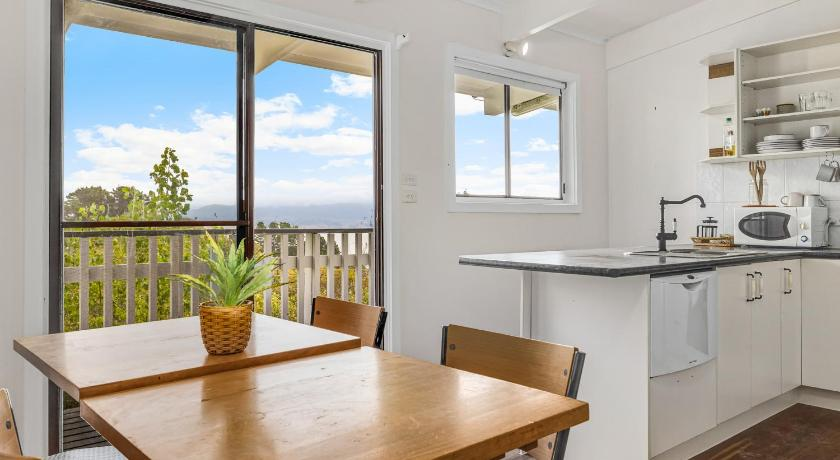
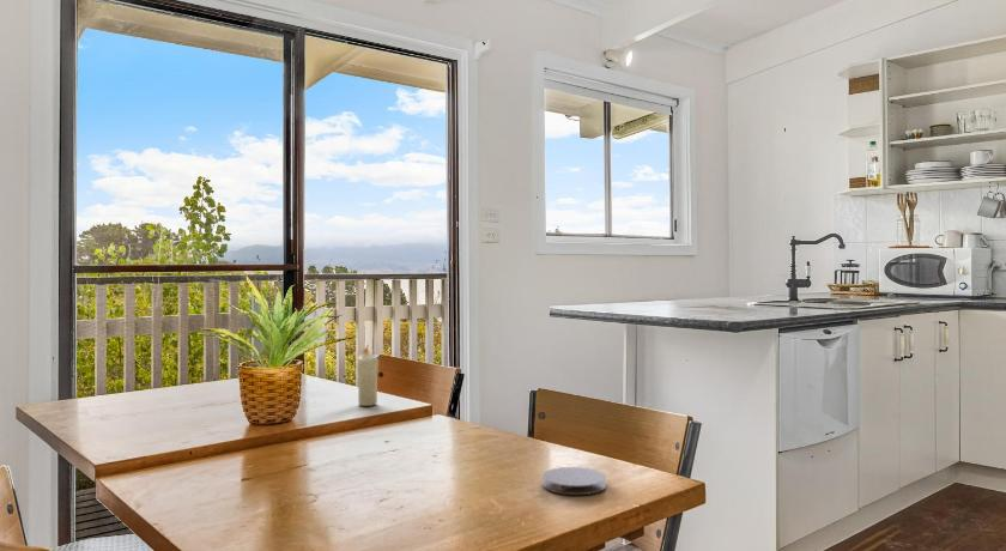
+ coaster (574, 479)
+ candle (368, 374)
